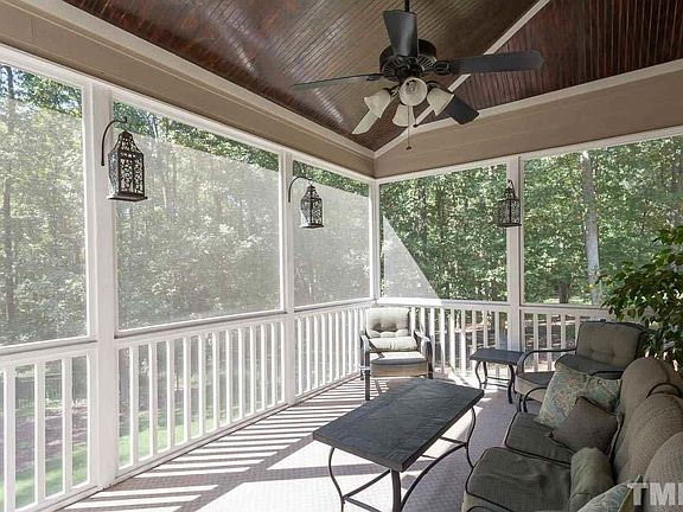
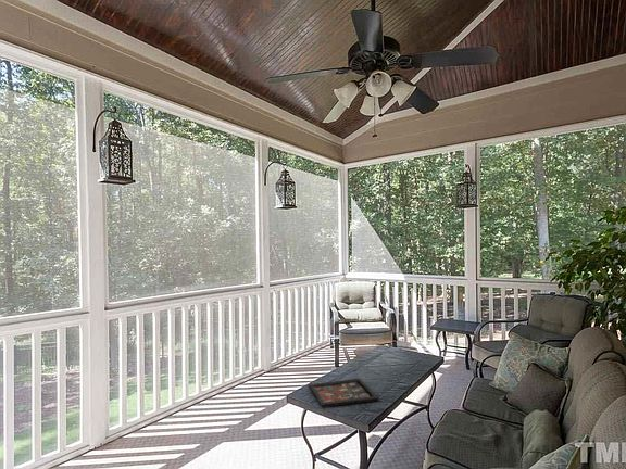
+ decorative tray (341, 392)
